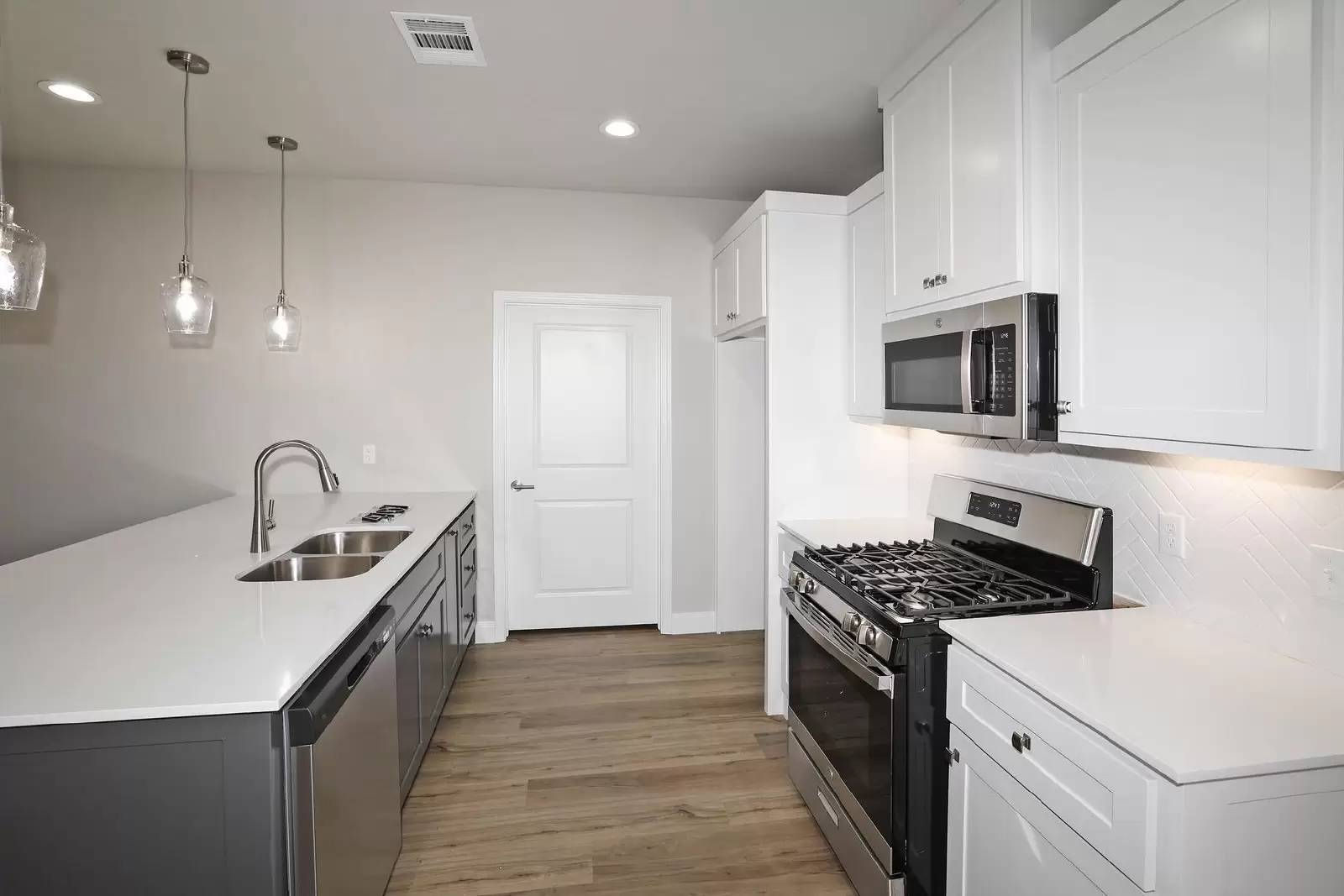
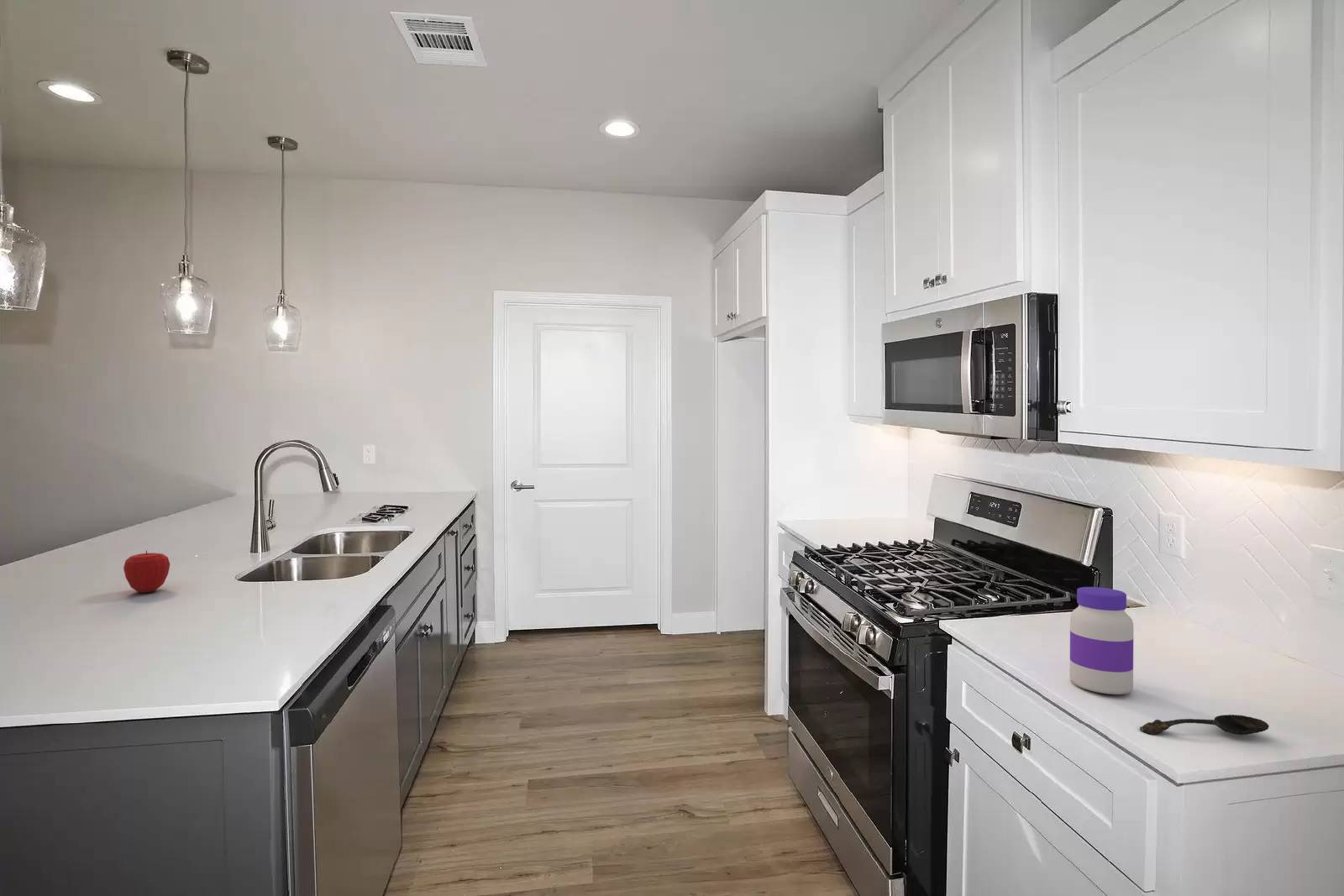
+ jar (1100, 638)
+ apple (147, 570)
+ spoon (1202, 723)
